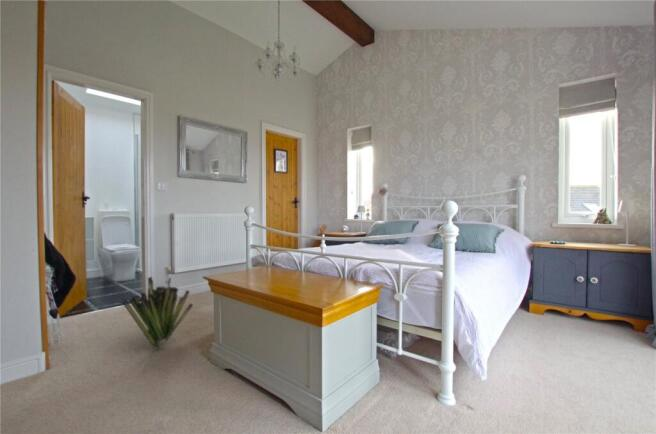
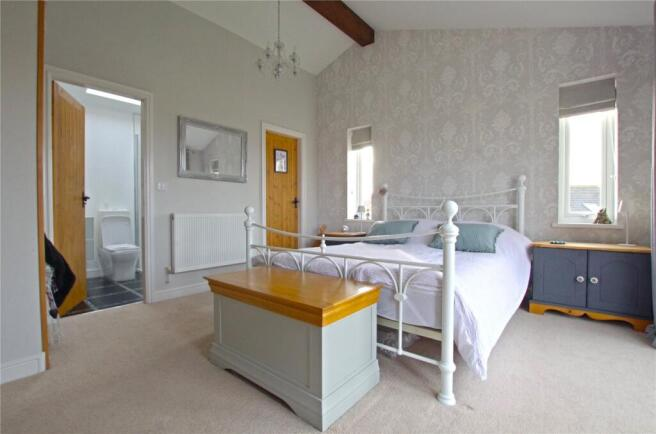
- decorative plant (159, 310)
